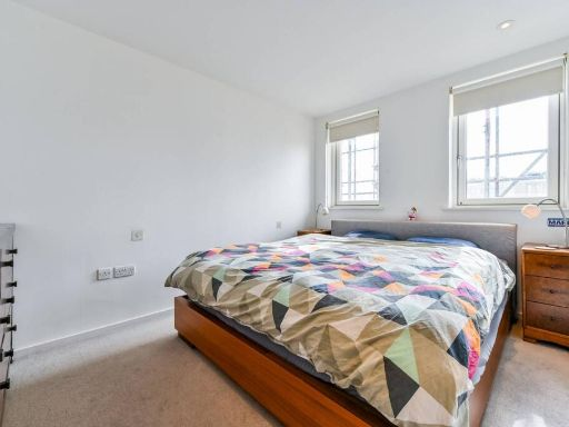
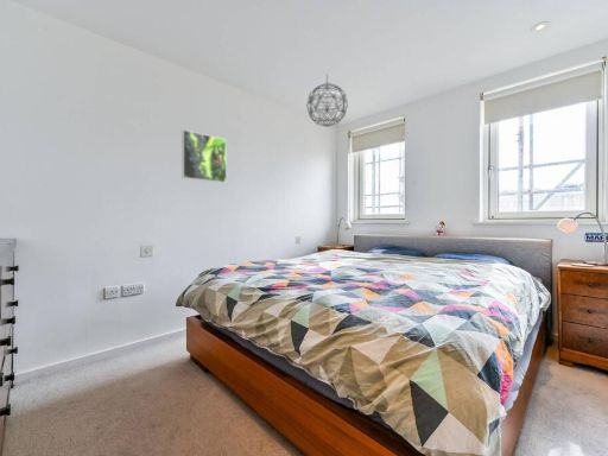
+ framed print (204, 157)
+ pendant light (327, 100)
